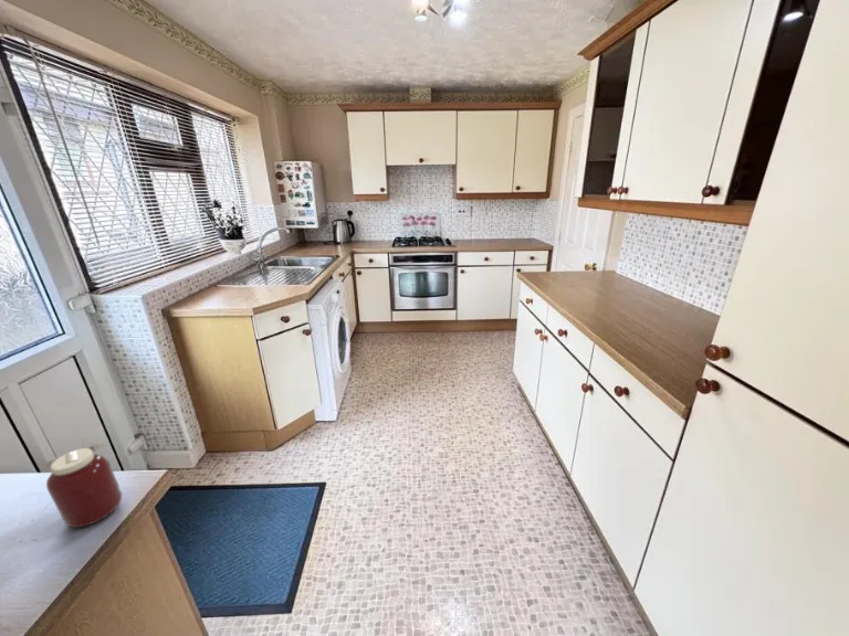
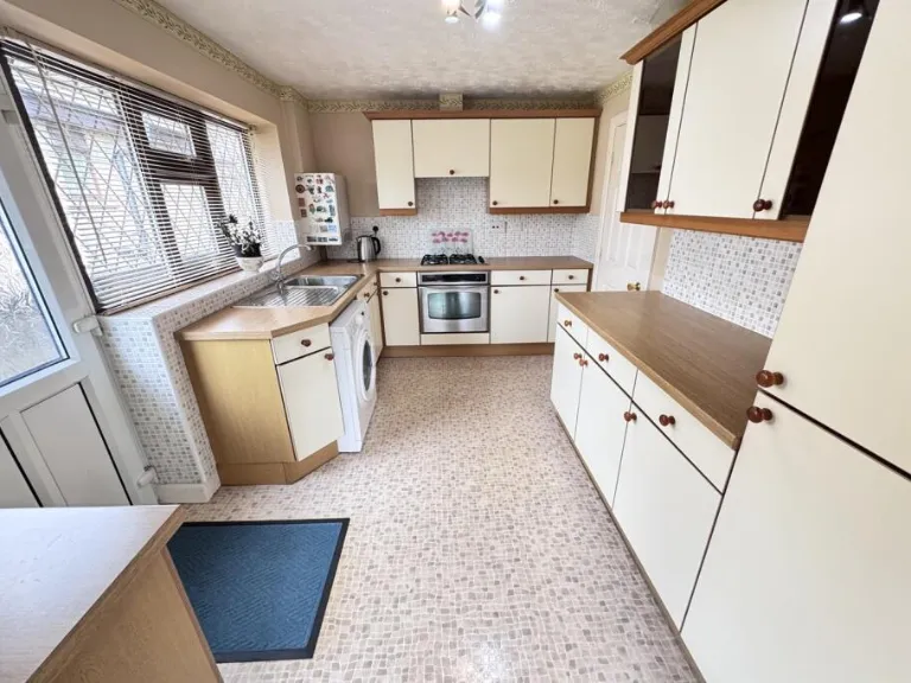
- jar (84, 479)
